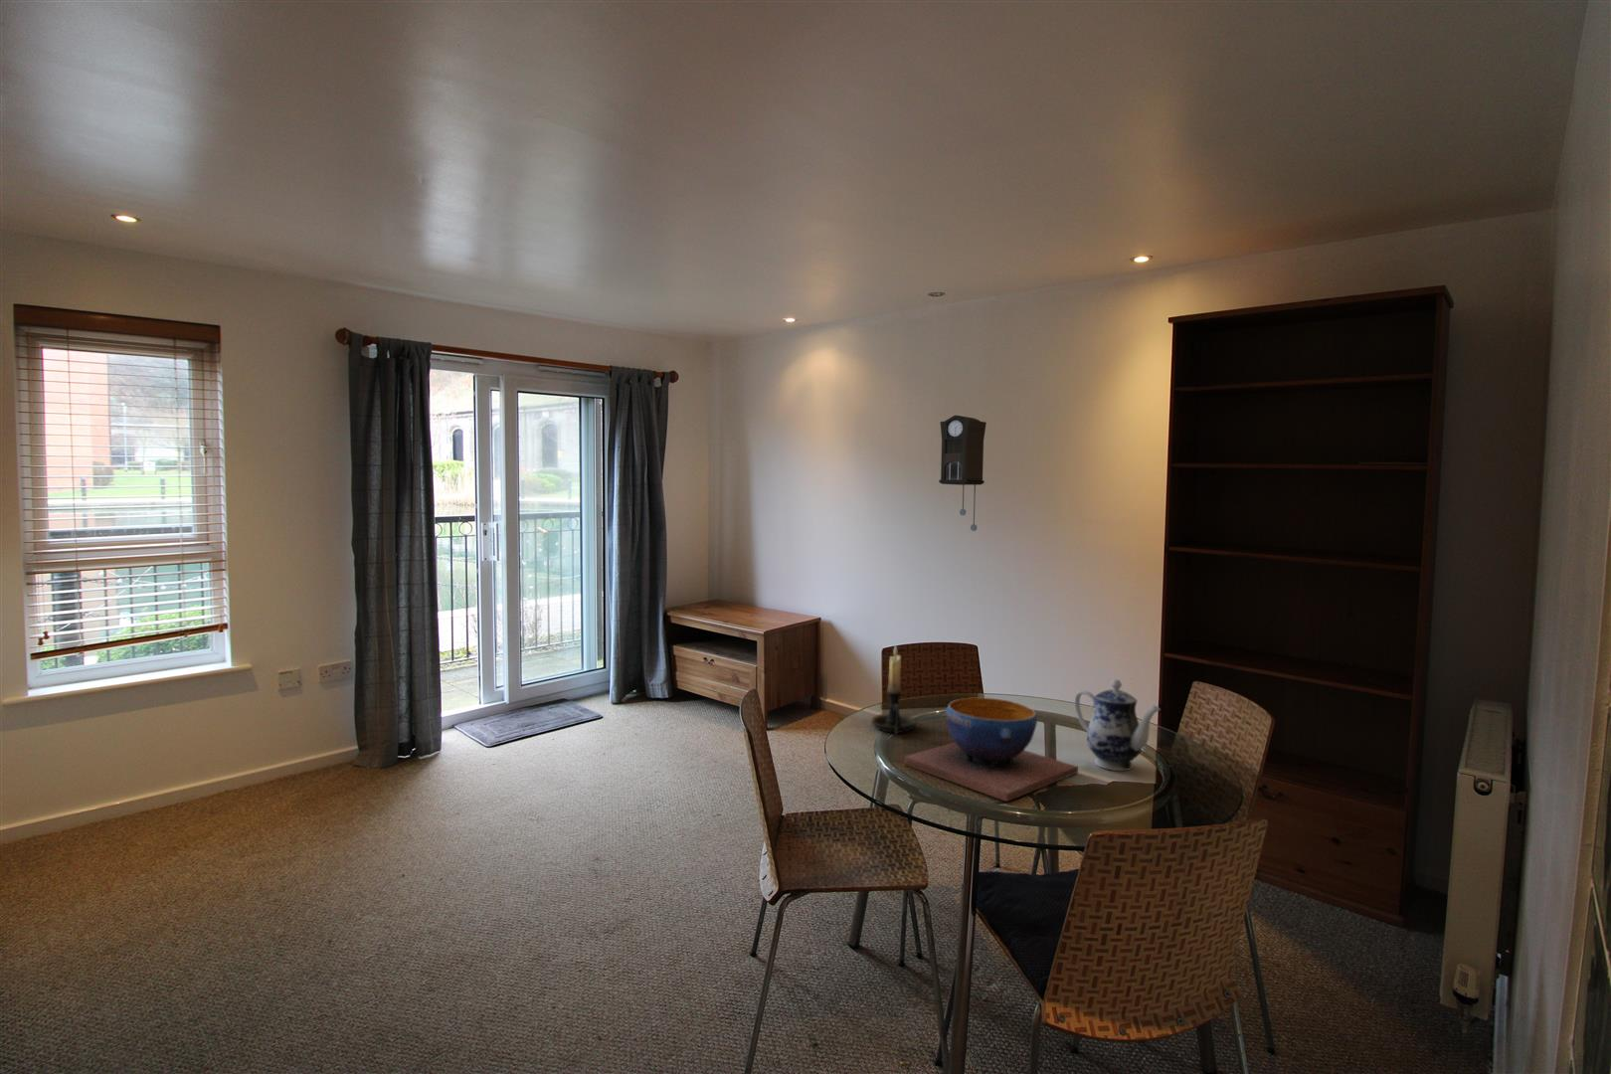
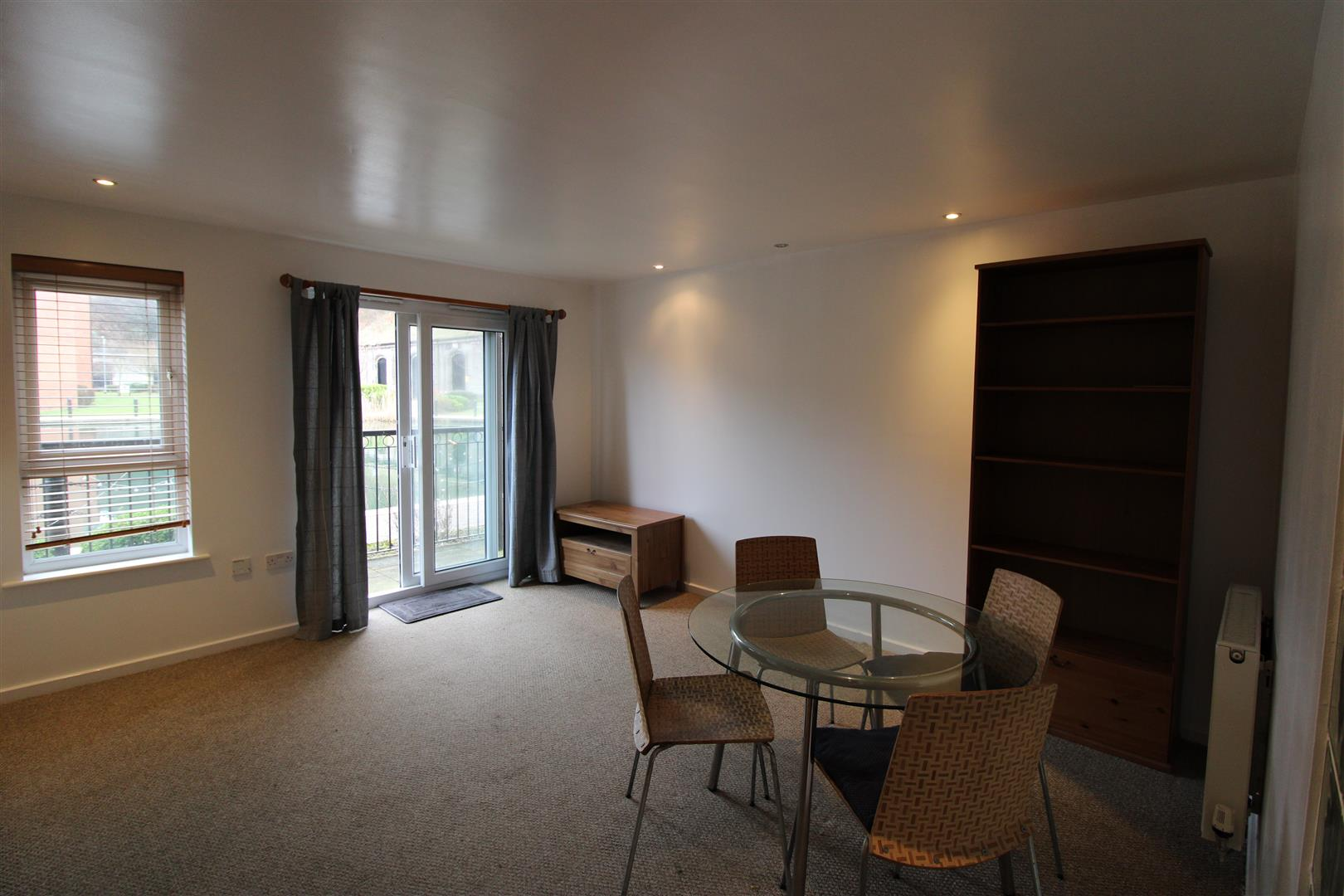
- decorative bowl (990, 738)
- teapot (1115, 722)
- candle holder (895, 687)
- pendulum clock (961, 473)
